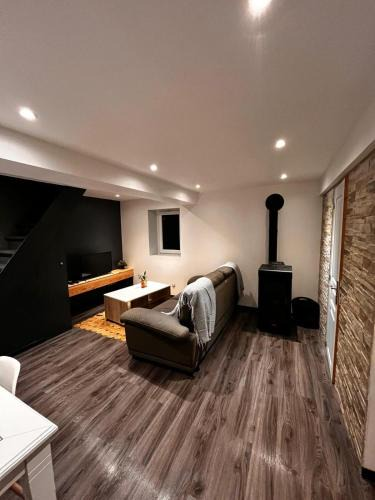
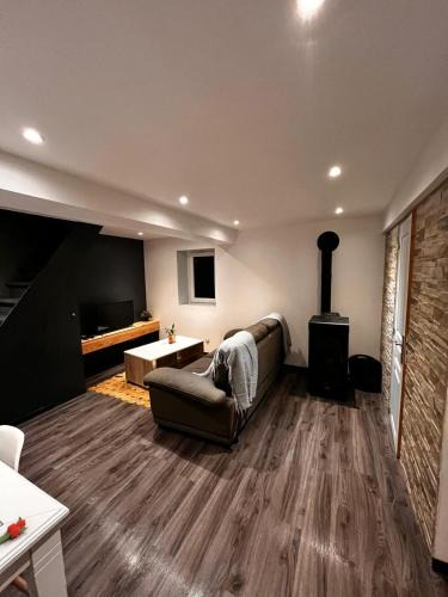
+ flower (14, 528)
